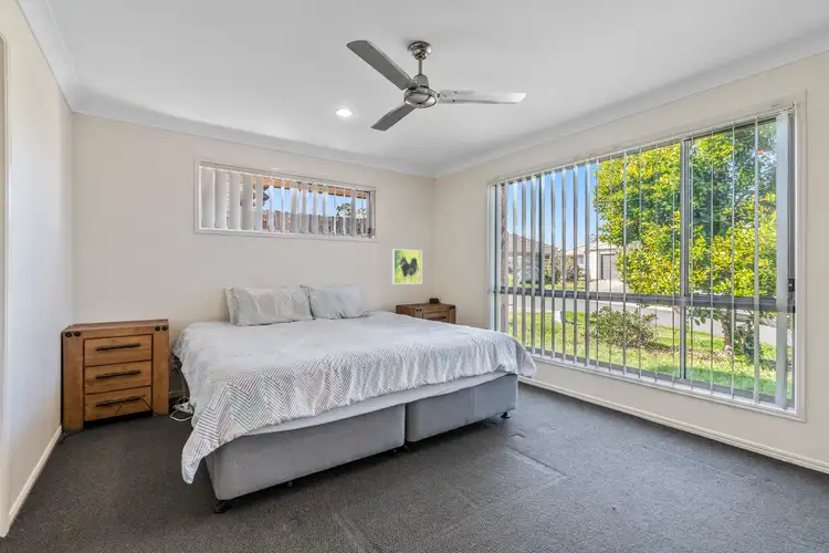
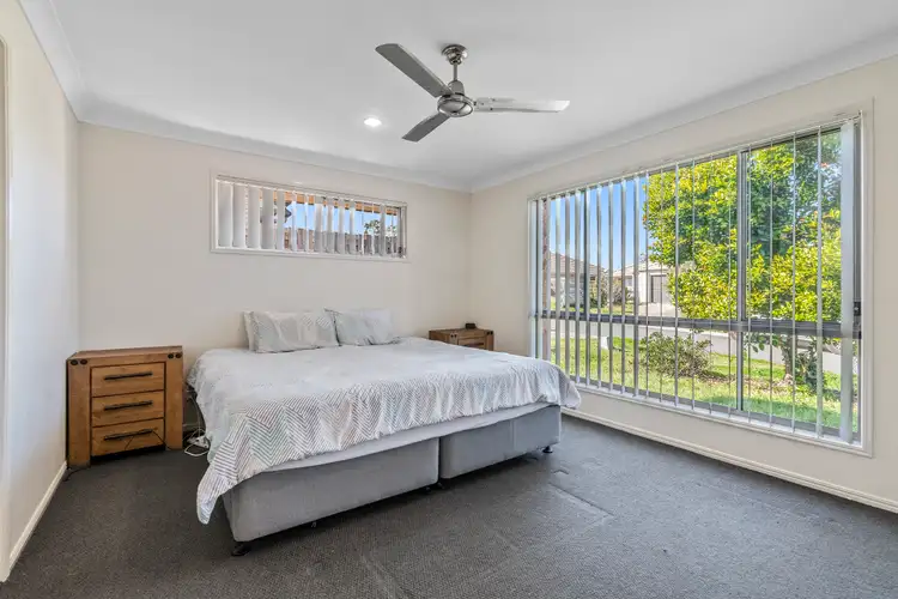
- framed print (407, 267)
